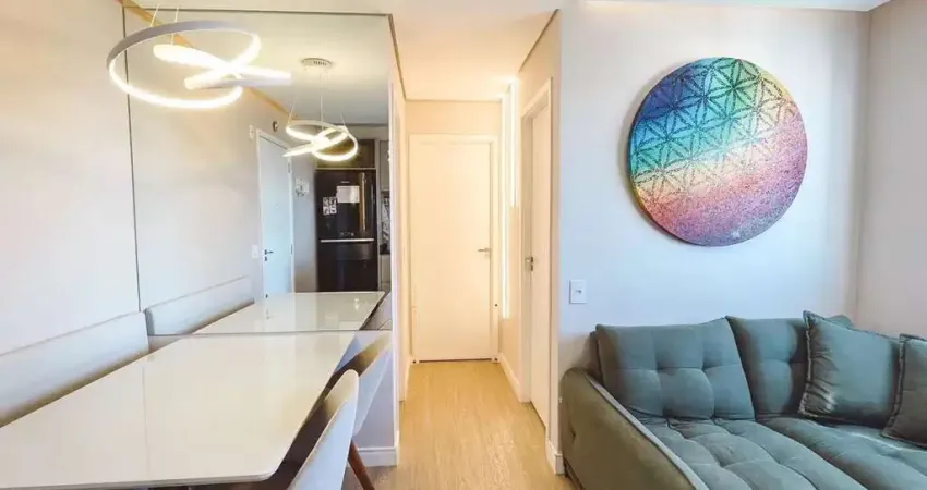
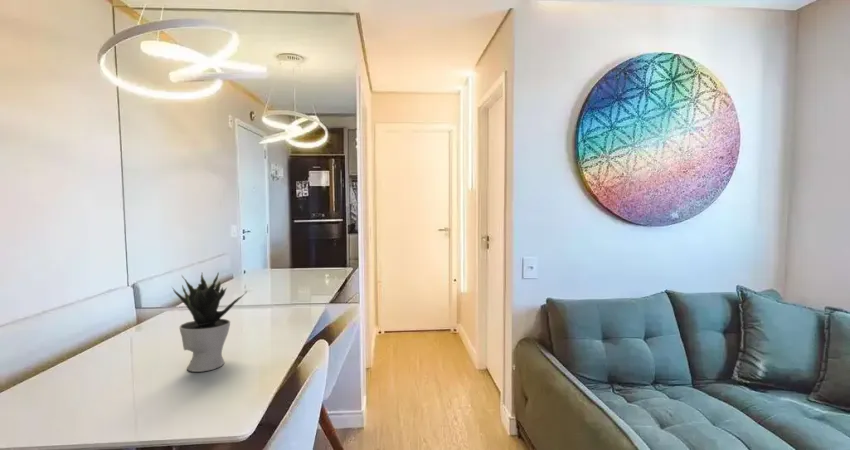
+ potted plant (200, 319)
